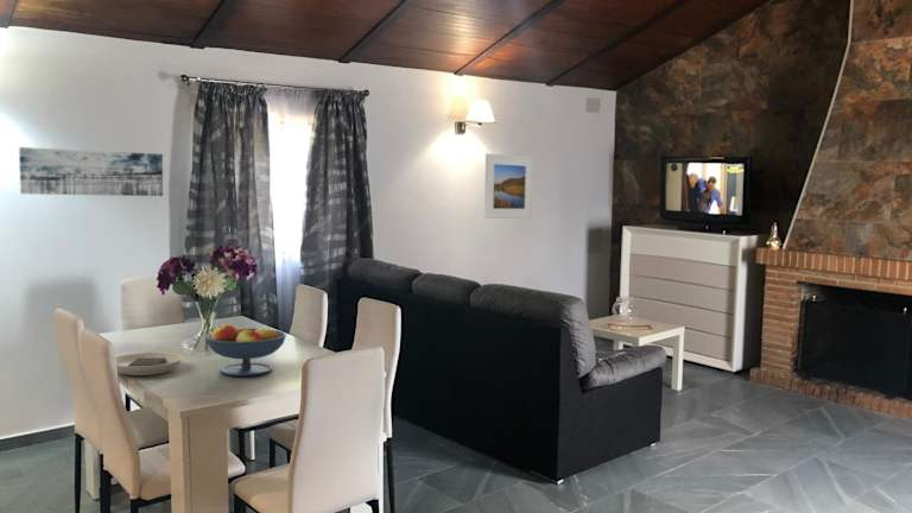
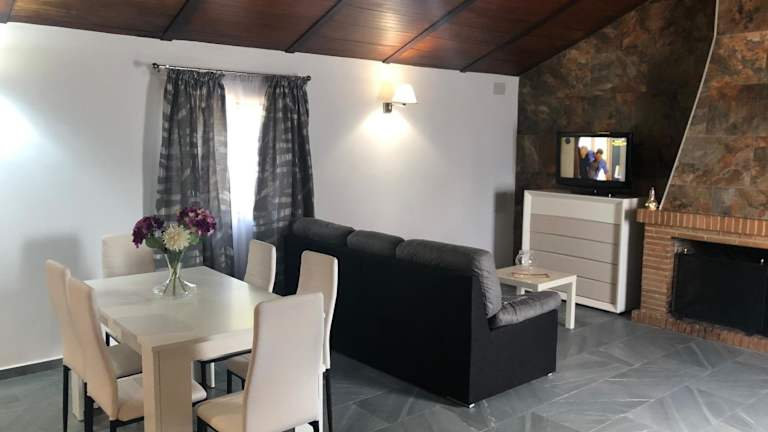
- fruit bowl (246, 346)
- plate (146, 363)
- wall art (94, 172)
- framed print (508, 186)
